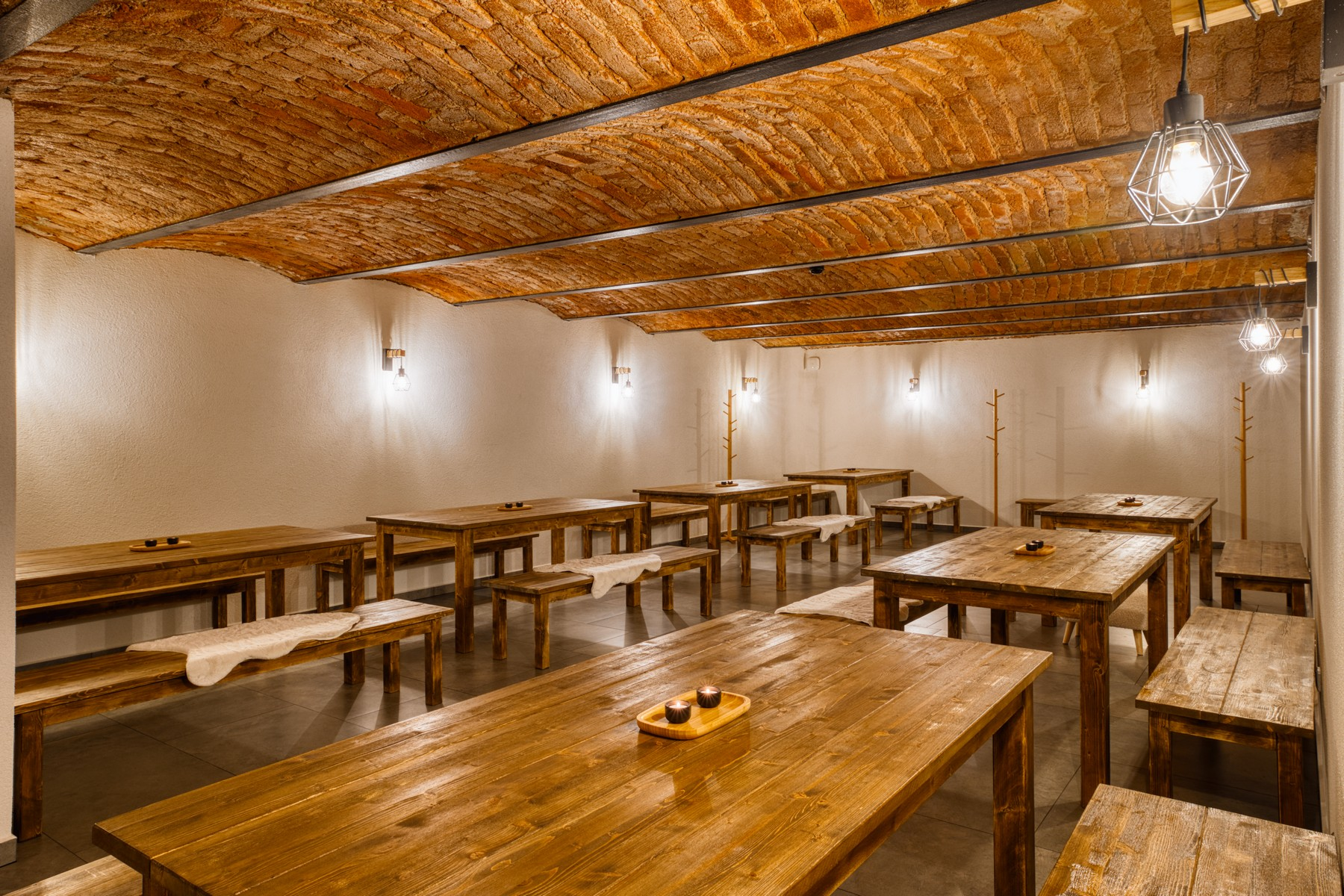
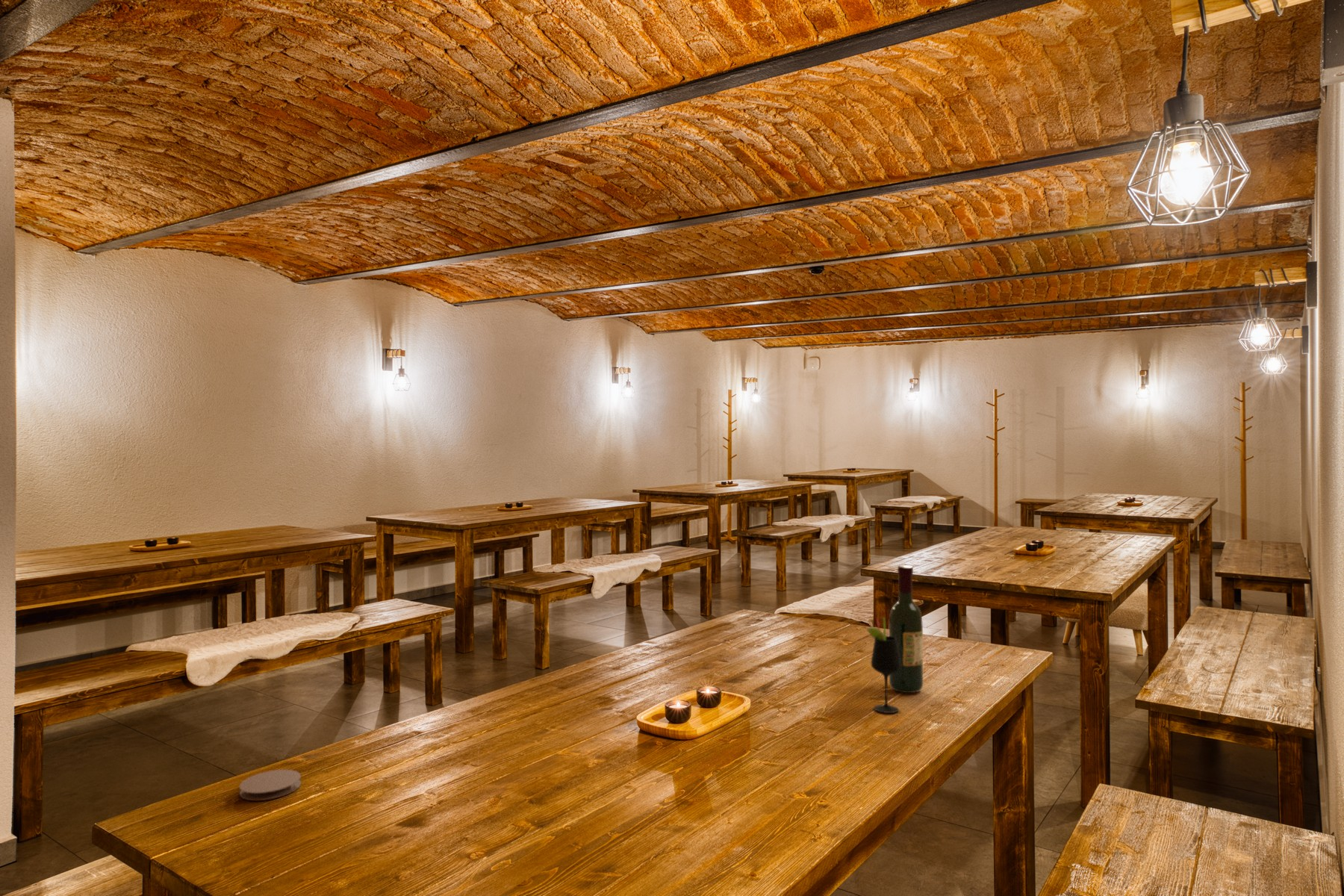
+ coaster (270, 784)
+ wine bottle (906, 627)
+ wine glass (884, 665)
